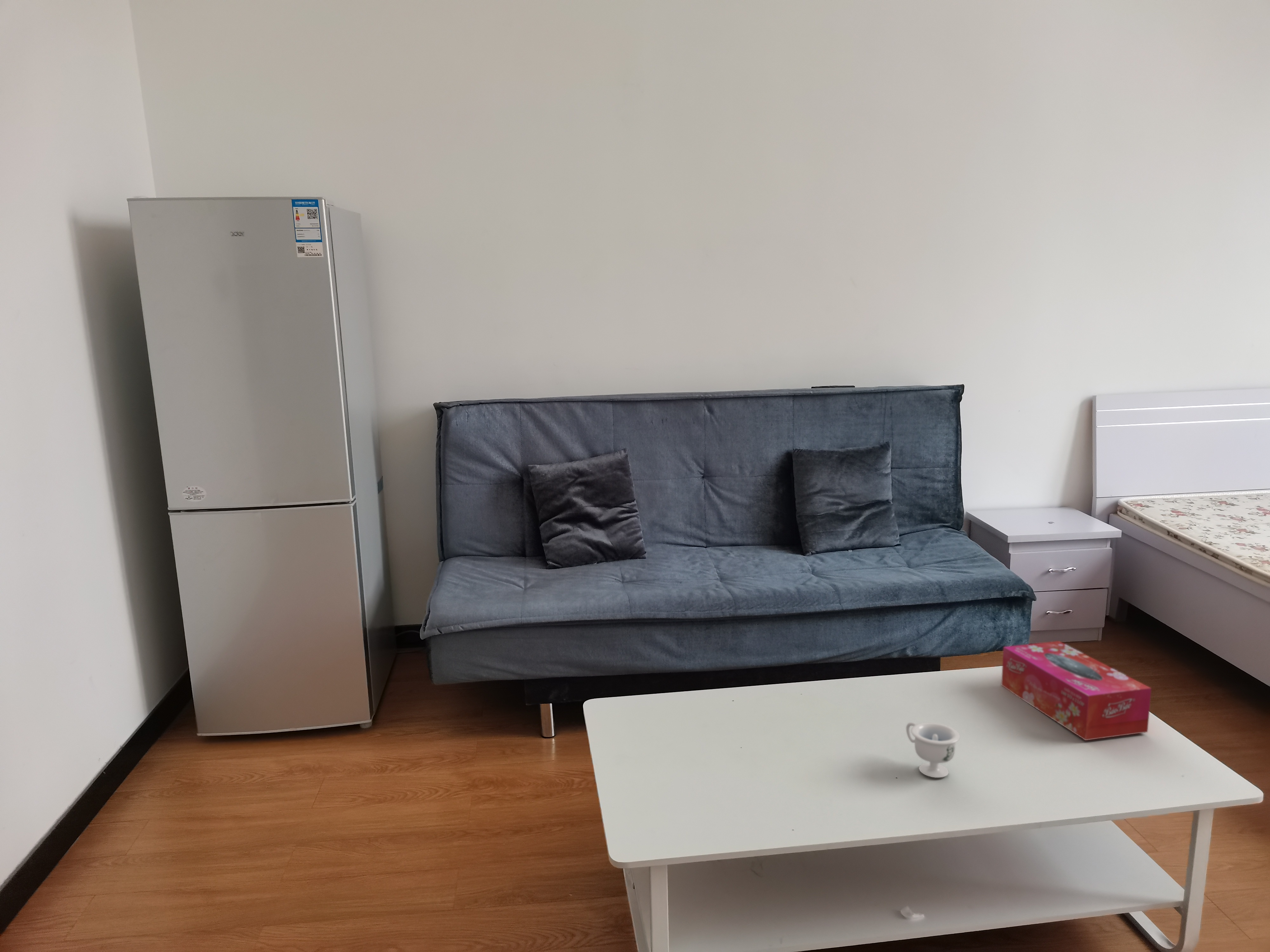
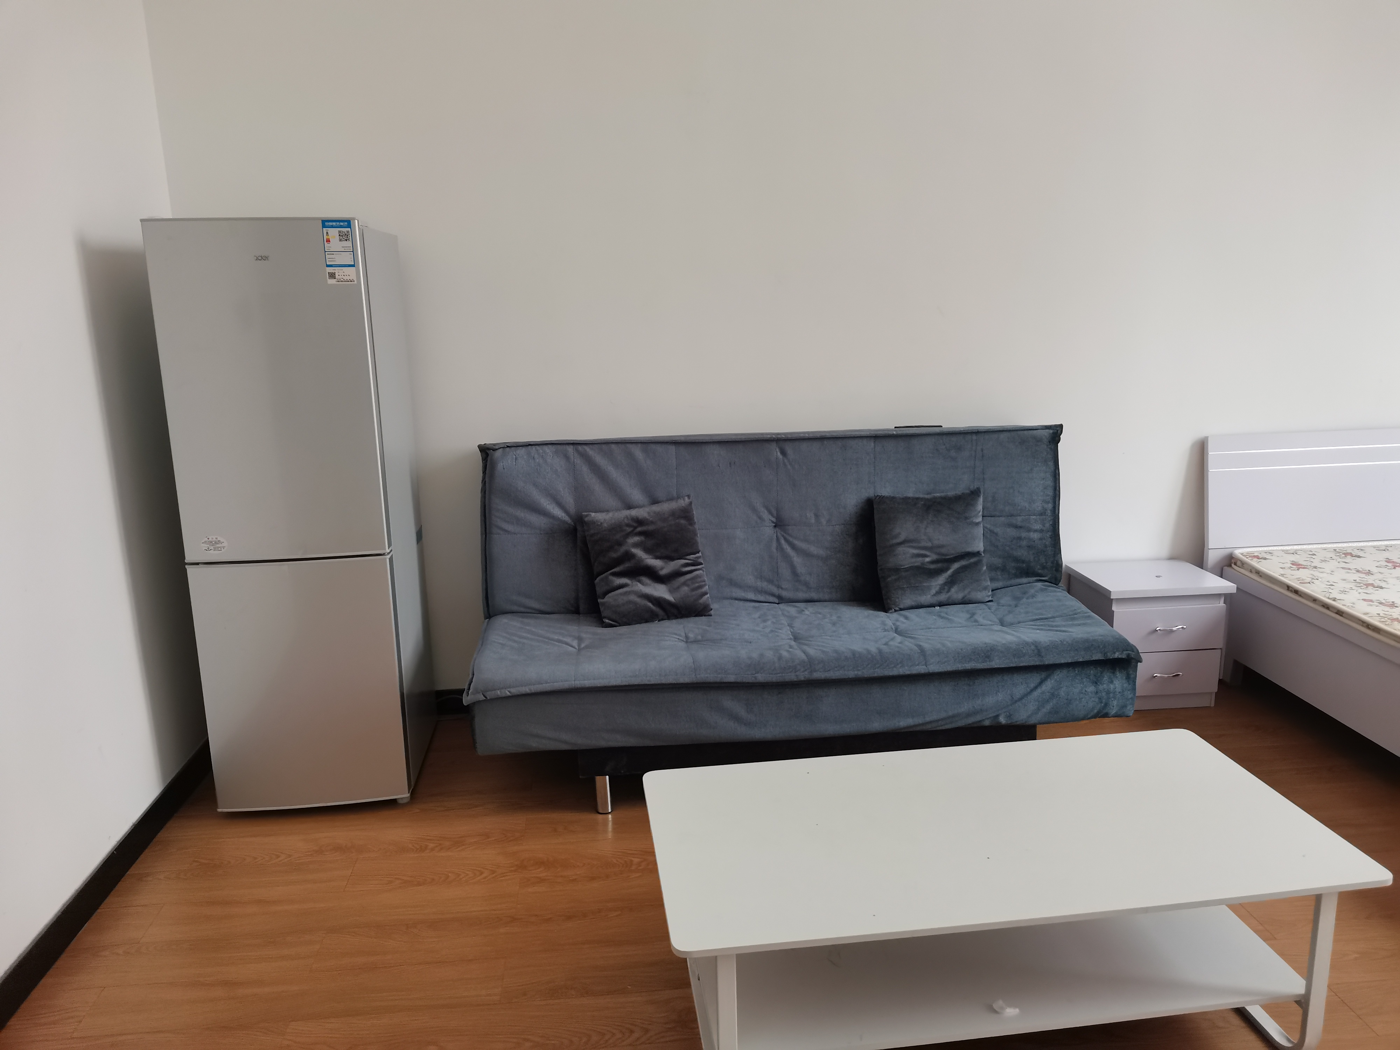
- tissue box (1071, 687)
- teacup (929, 749)
